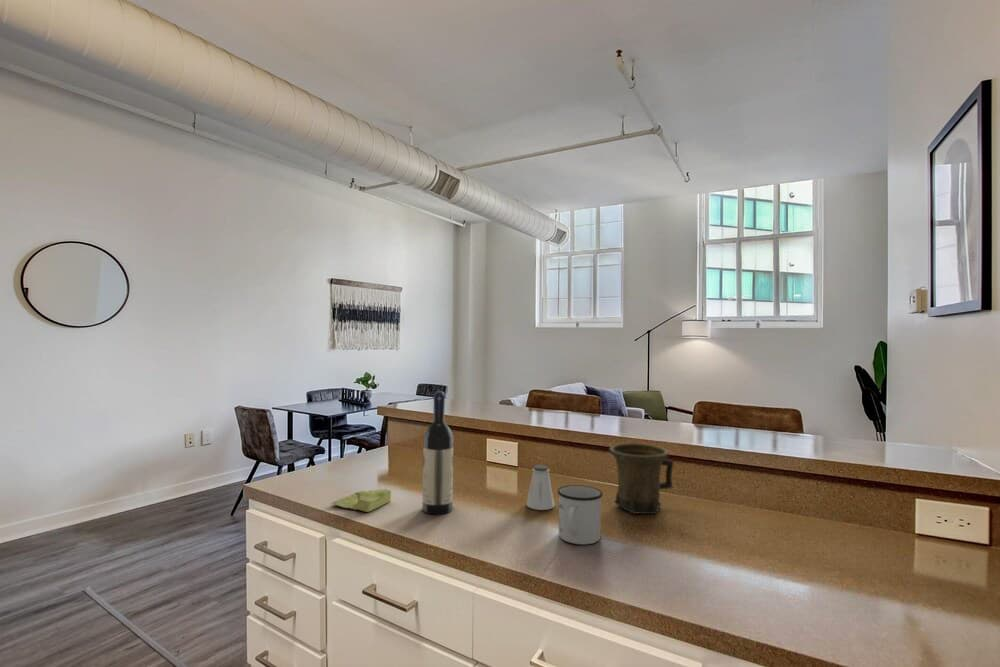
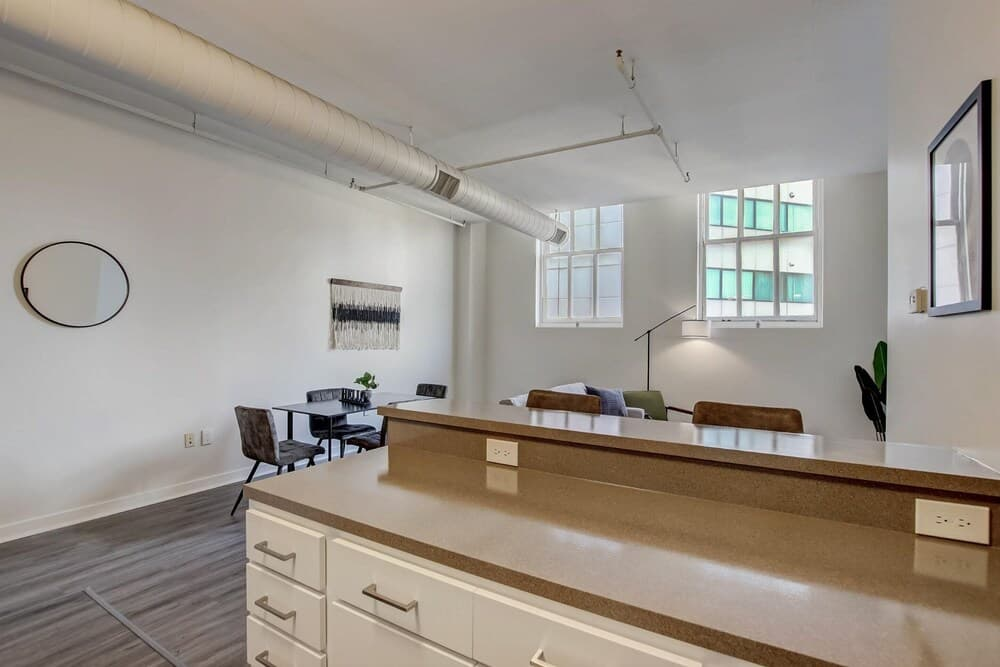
- sponge (361, 497)
- saltshaker (540, 486)
- mug (577, 516)
- mug (638, 478)
- wine bottle (438, 450)
